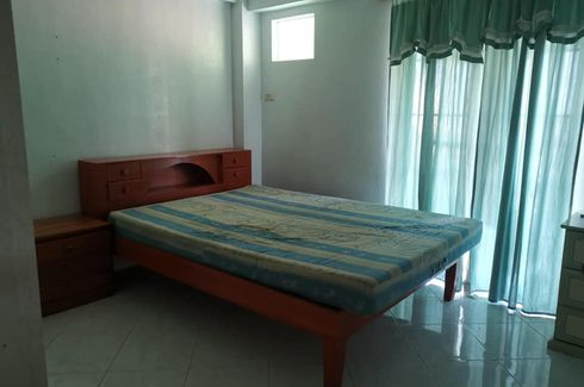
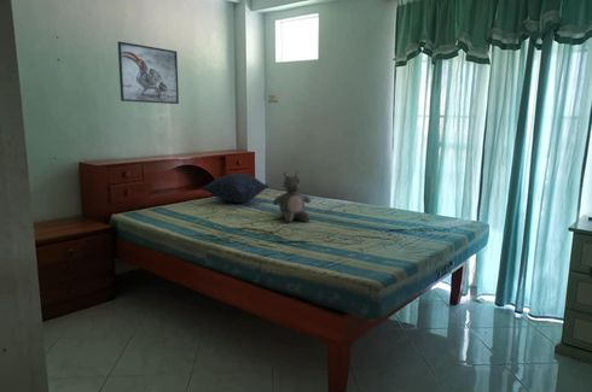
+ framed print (150, 75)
+ teddy bear (294, 195)
+ pillow (236, 187)
